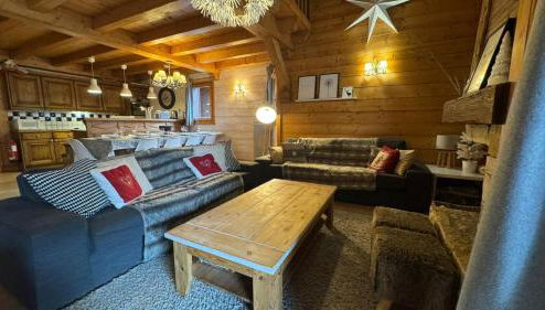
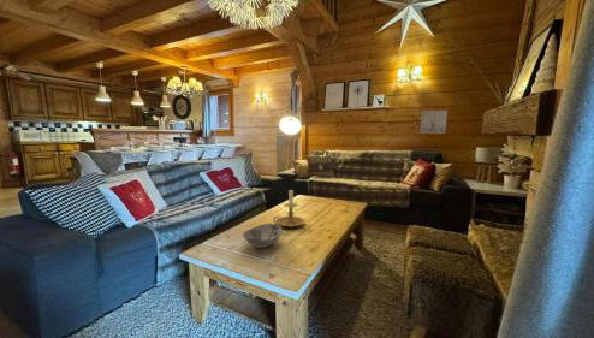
+ decorative bowl (262, 237)
+ wall art (433, 121)
+ candle holder (290, 206)
